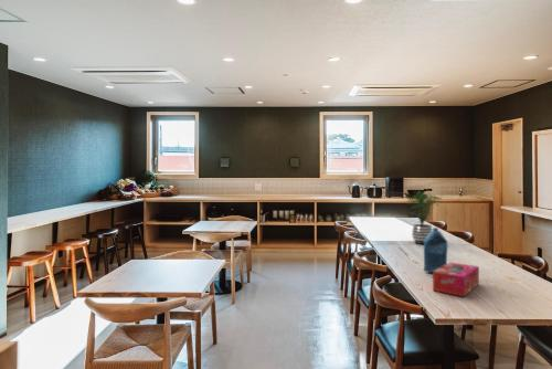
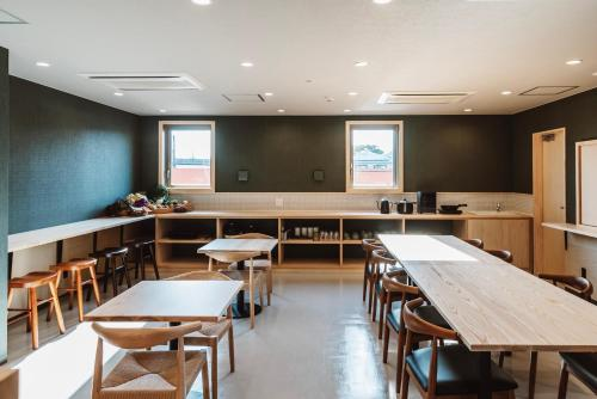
- tissue box (456, 277)
- potted plant (423, 217)
- bottle (435, 250)
